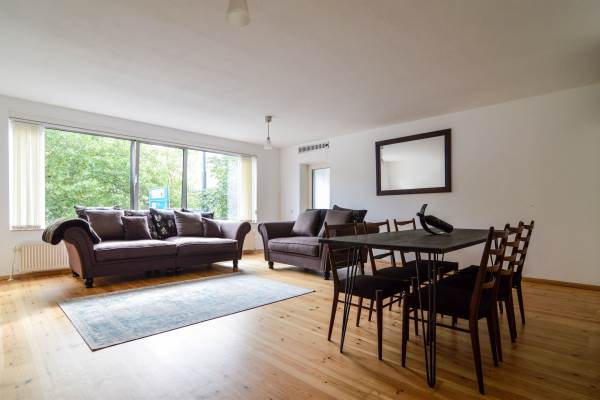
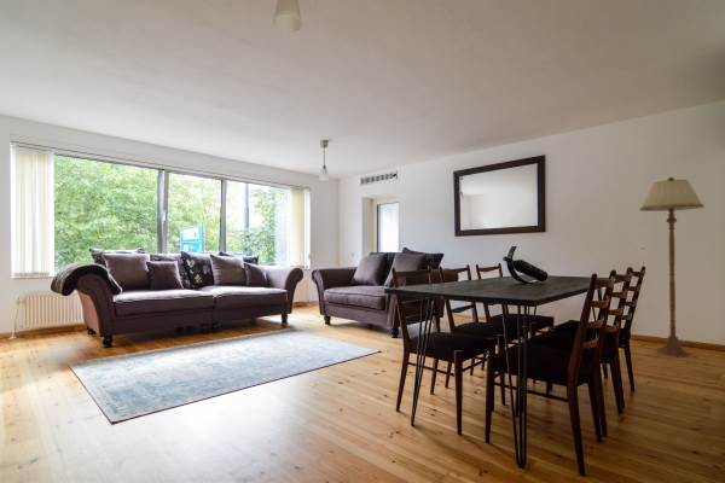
+ floor lamp (671, 264)
